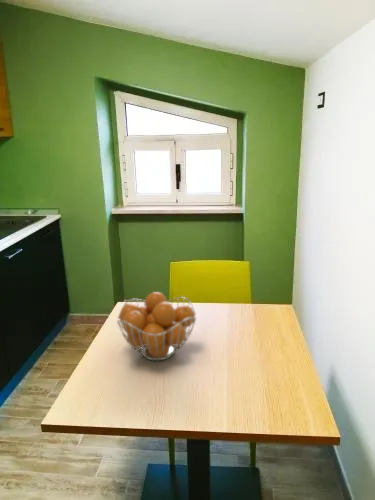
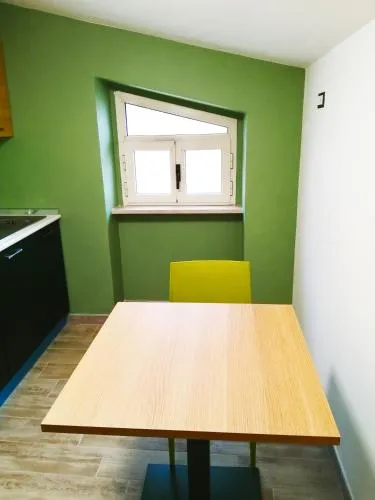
- fruit basket (157, 325)
